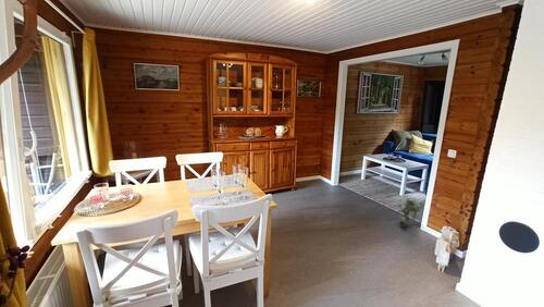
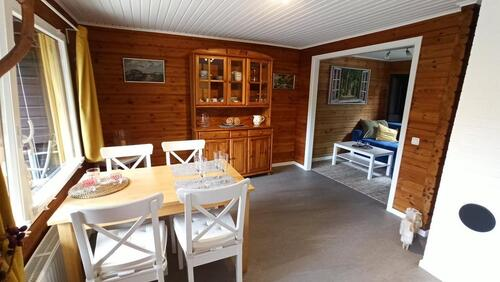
- potted plant (408, 211)
